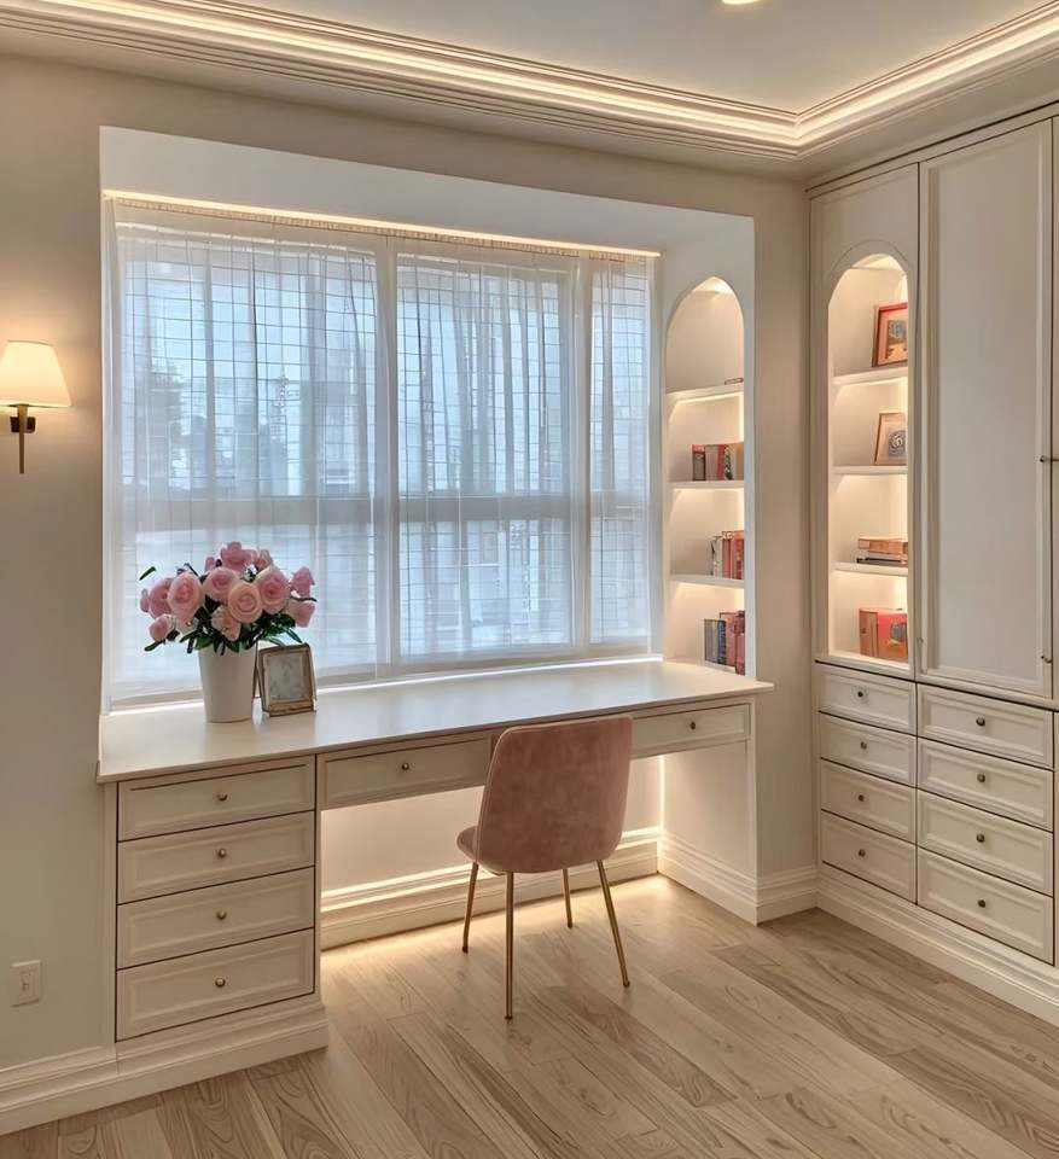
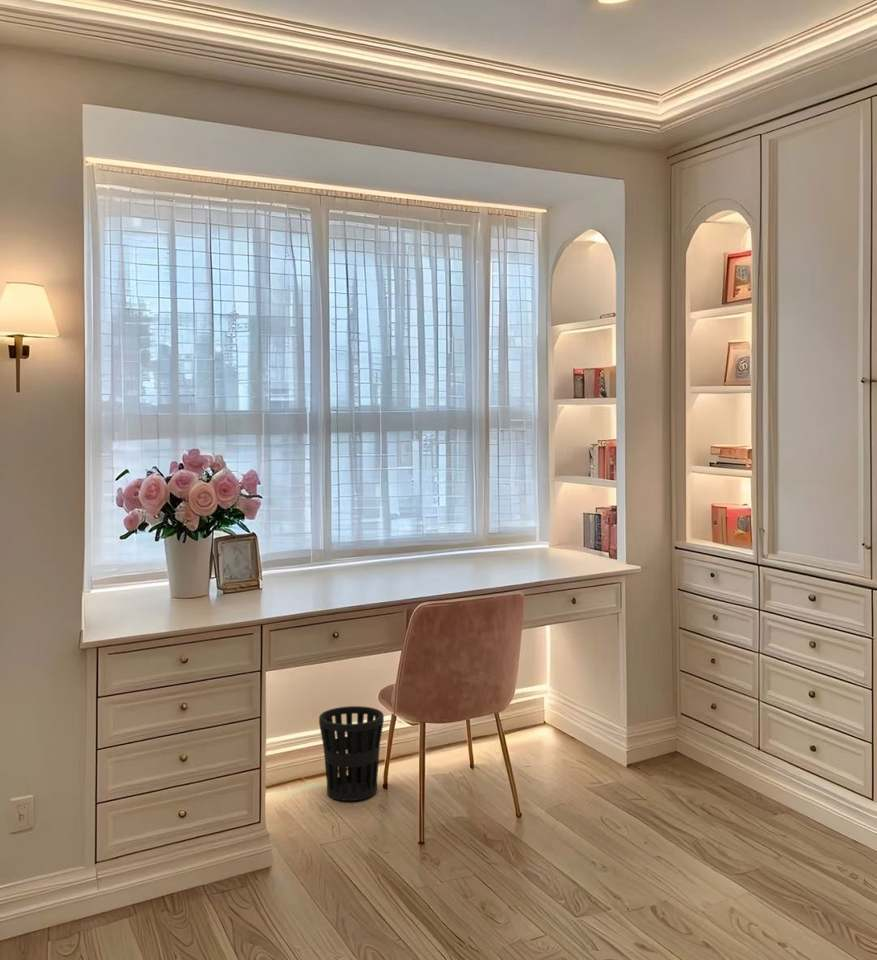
+ wastebasket (351, 753)
